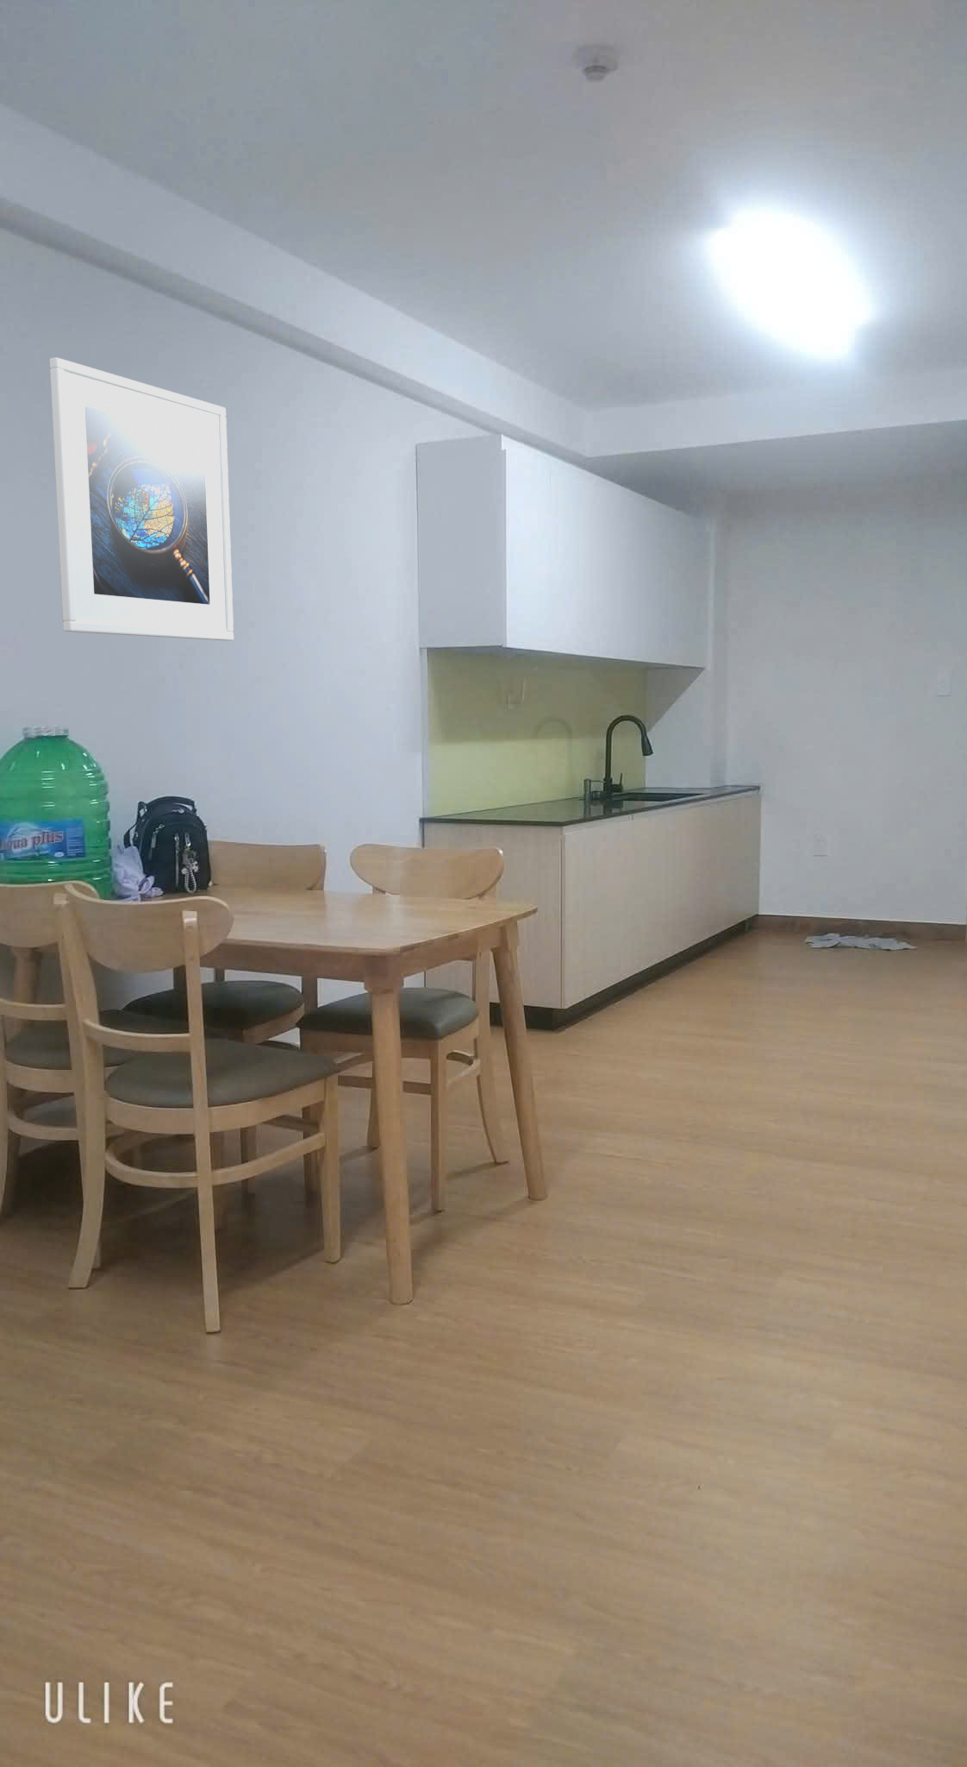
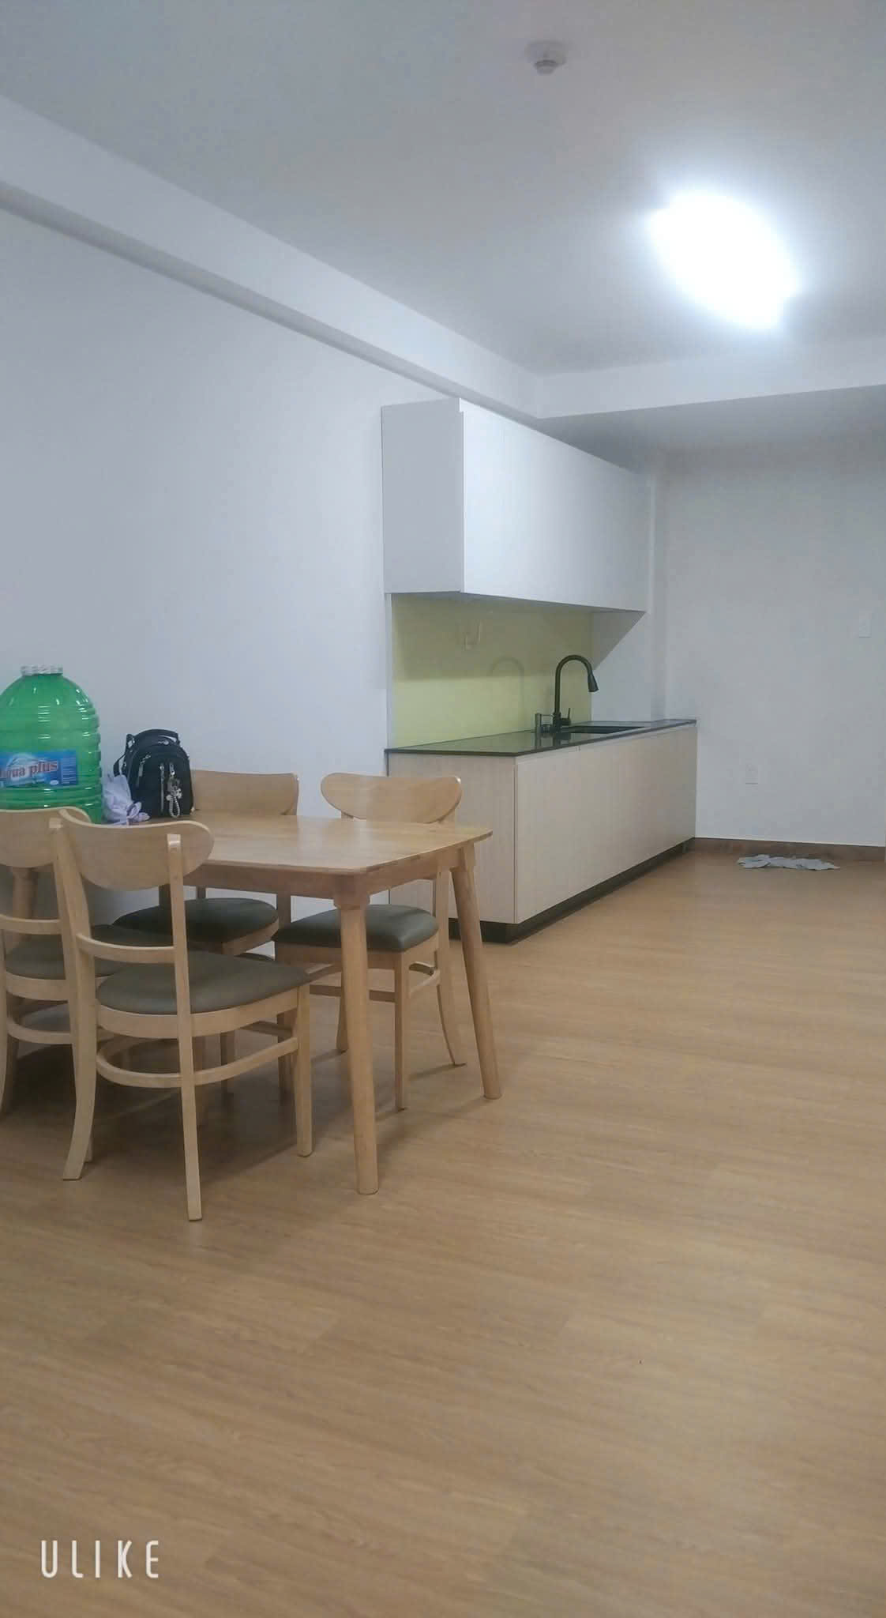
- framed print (150, 511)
